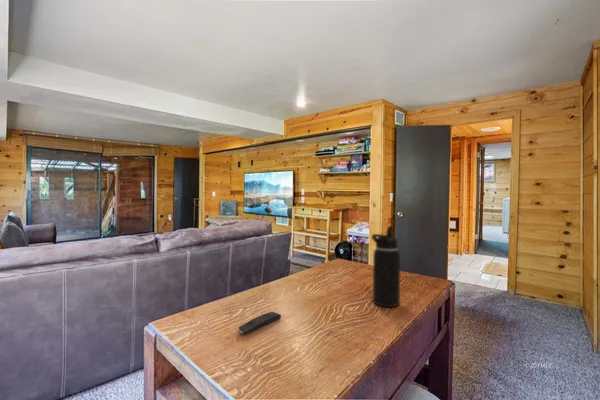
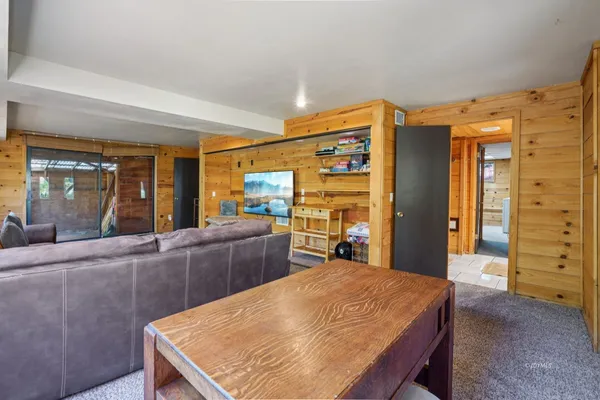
- remote control (259, 322)
- water bottle (384, 265)
